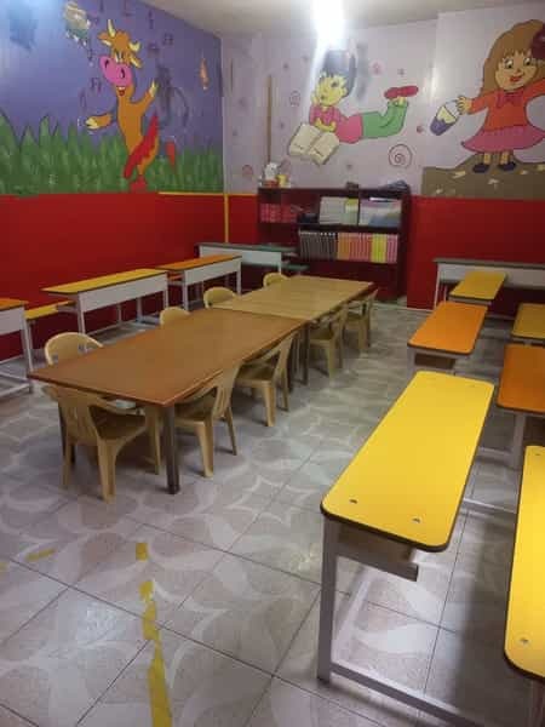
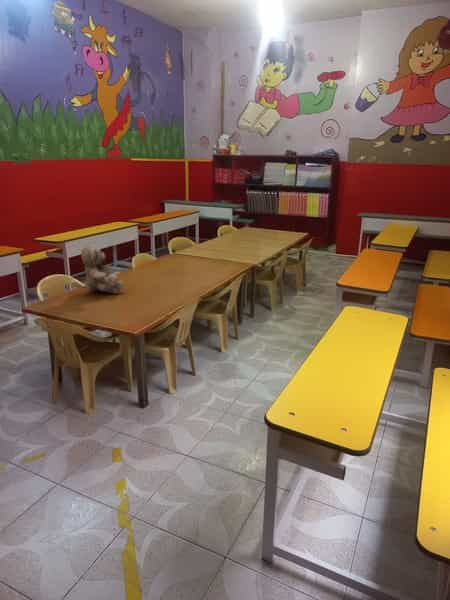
+ teddy bear (104, 267)
